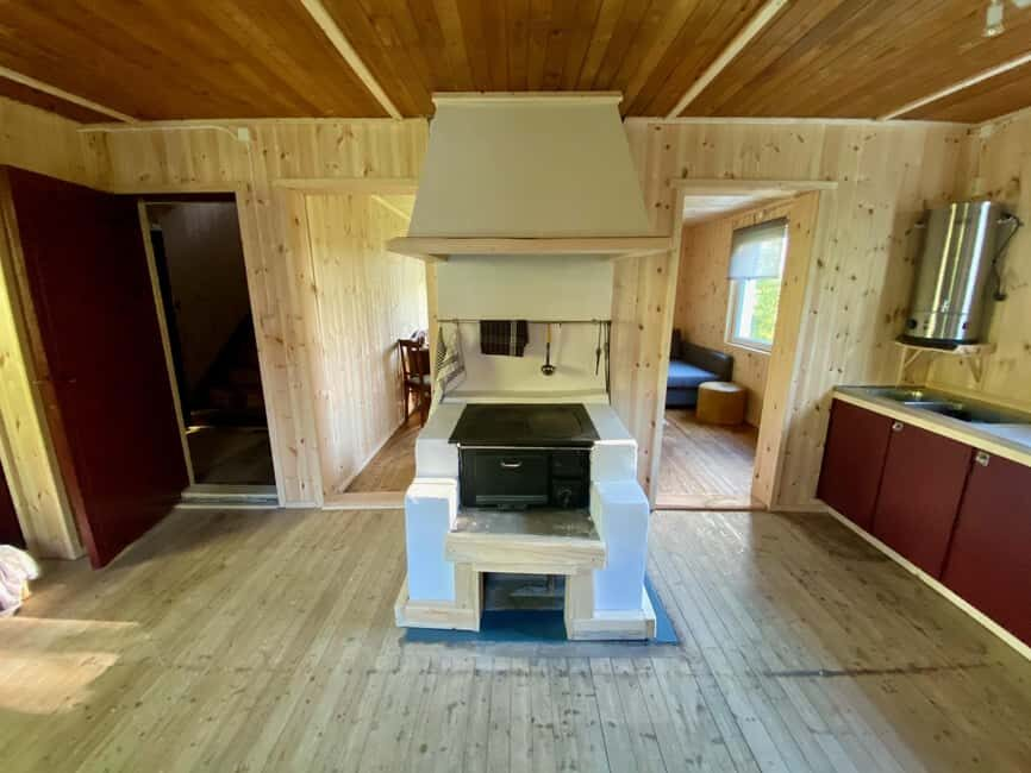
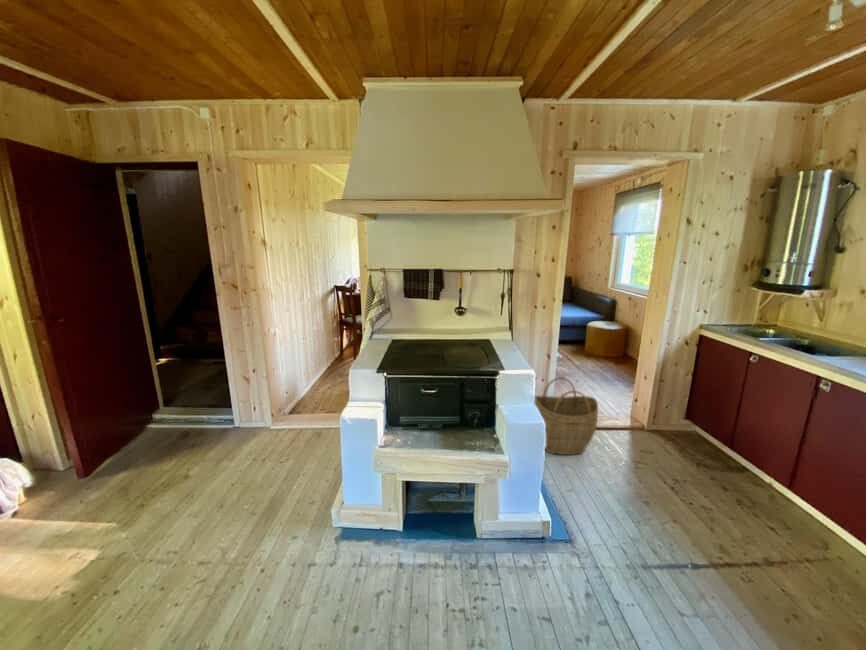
+ woven basket (564, 415)
